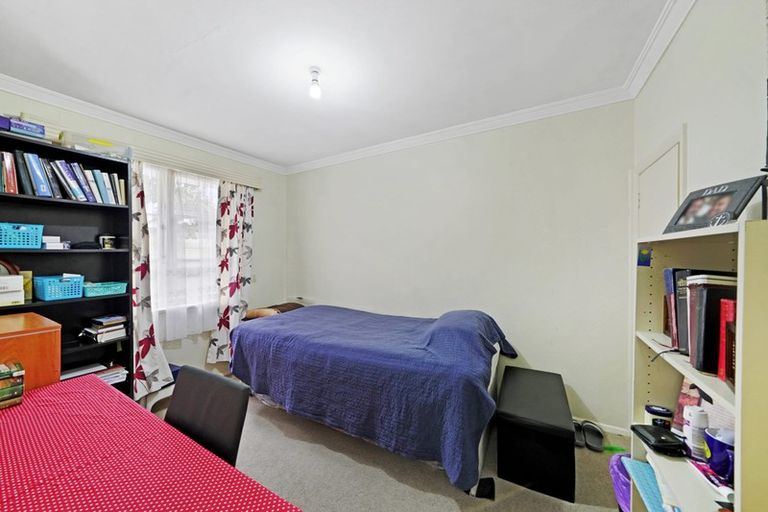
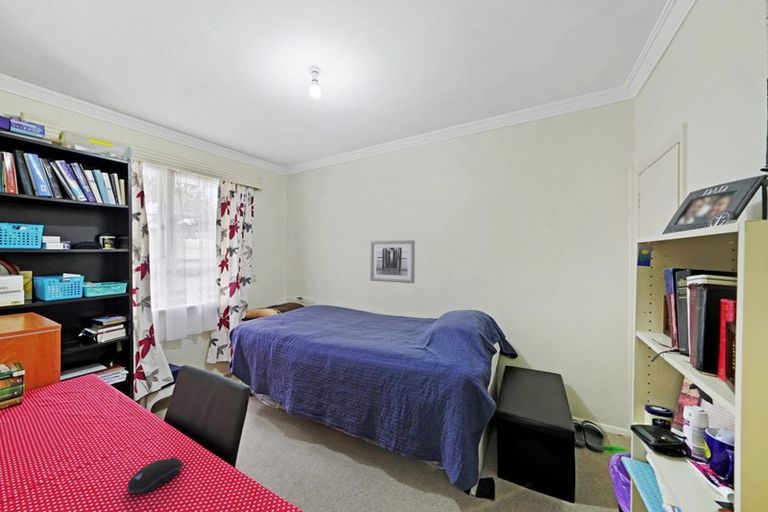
+ wall art (391, 261)
+ computer mouse (156, 471)
